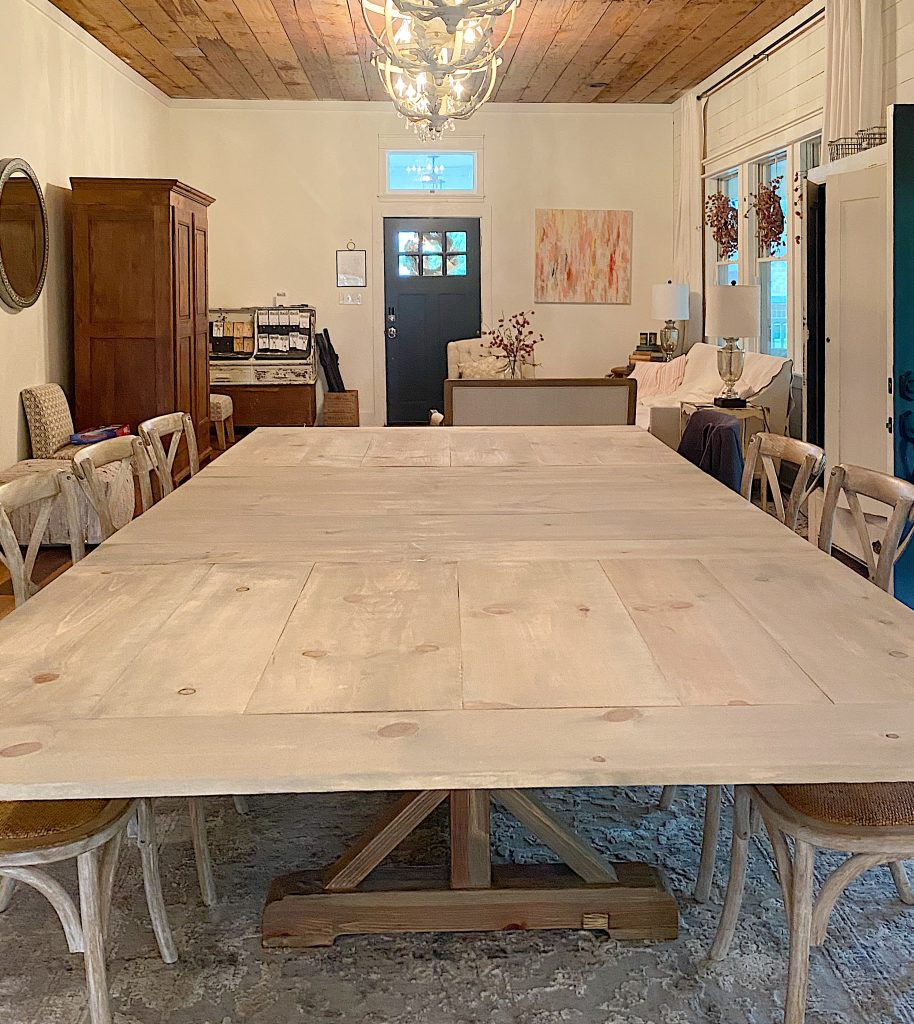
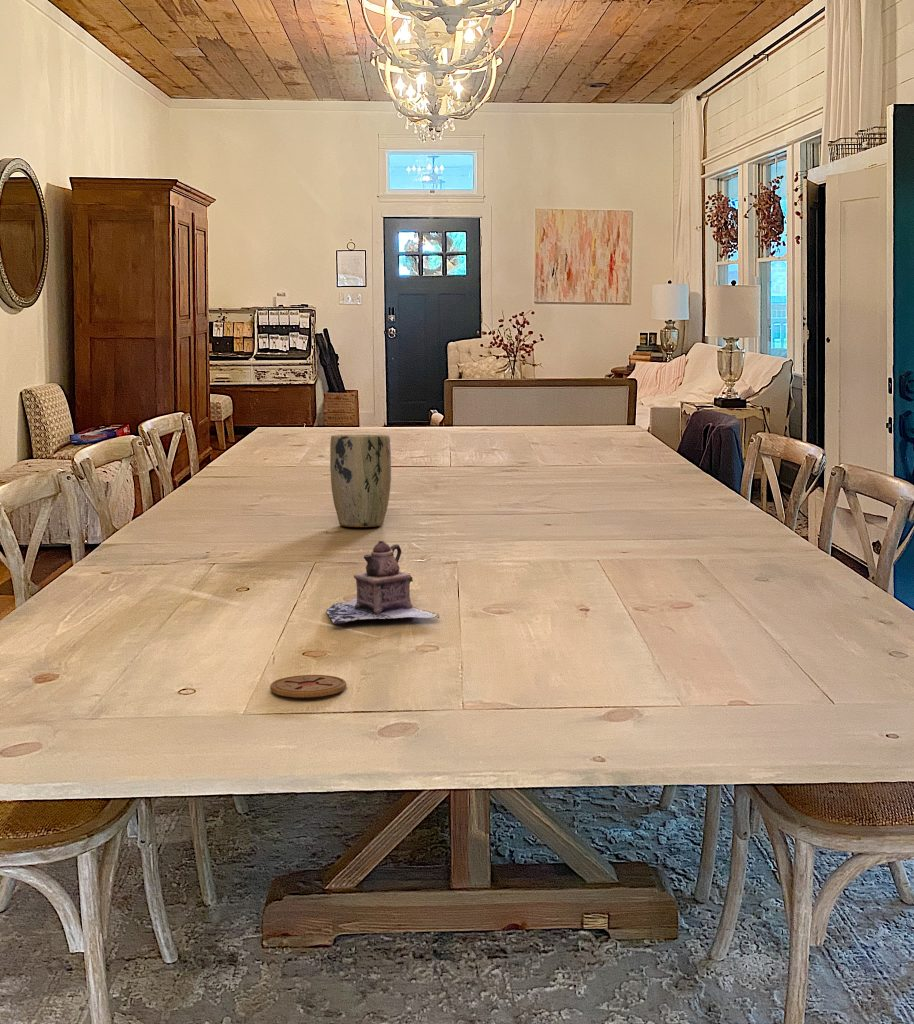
+ coaster (308, 685)
+ plant pot (360, 480)
+ teapot (378, 576)
